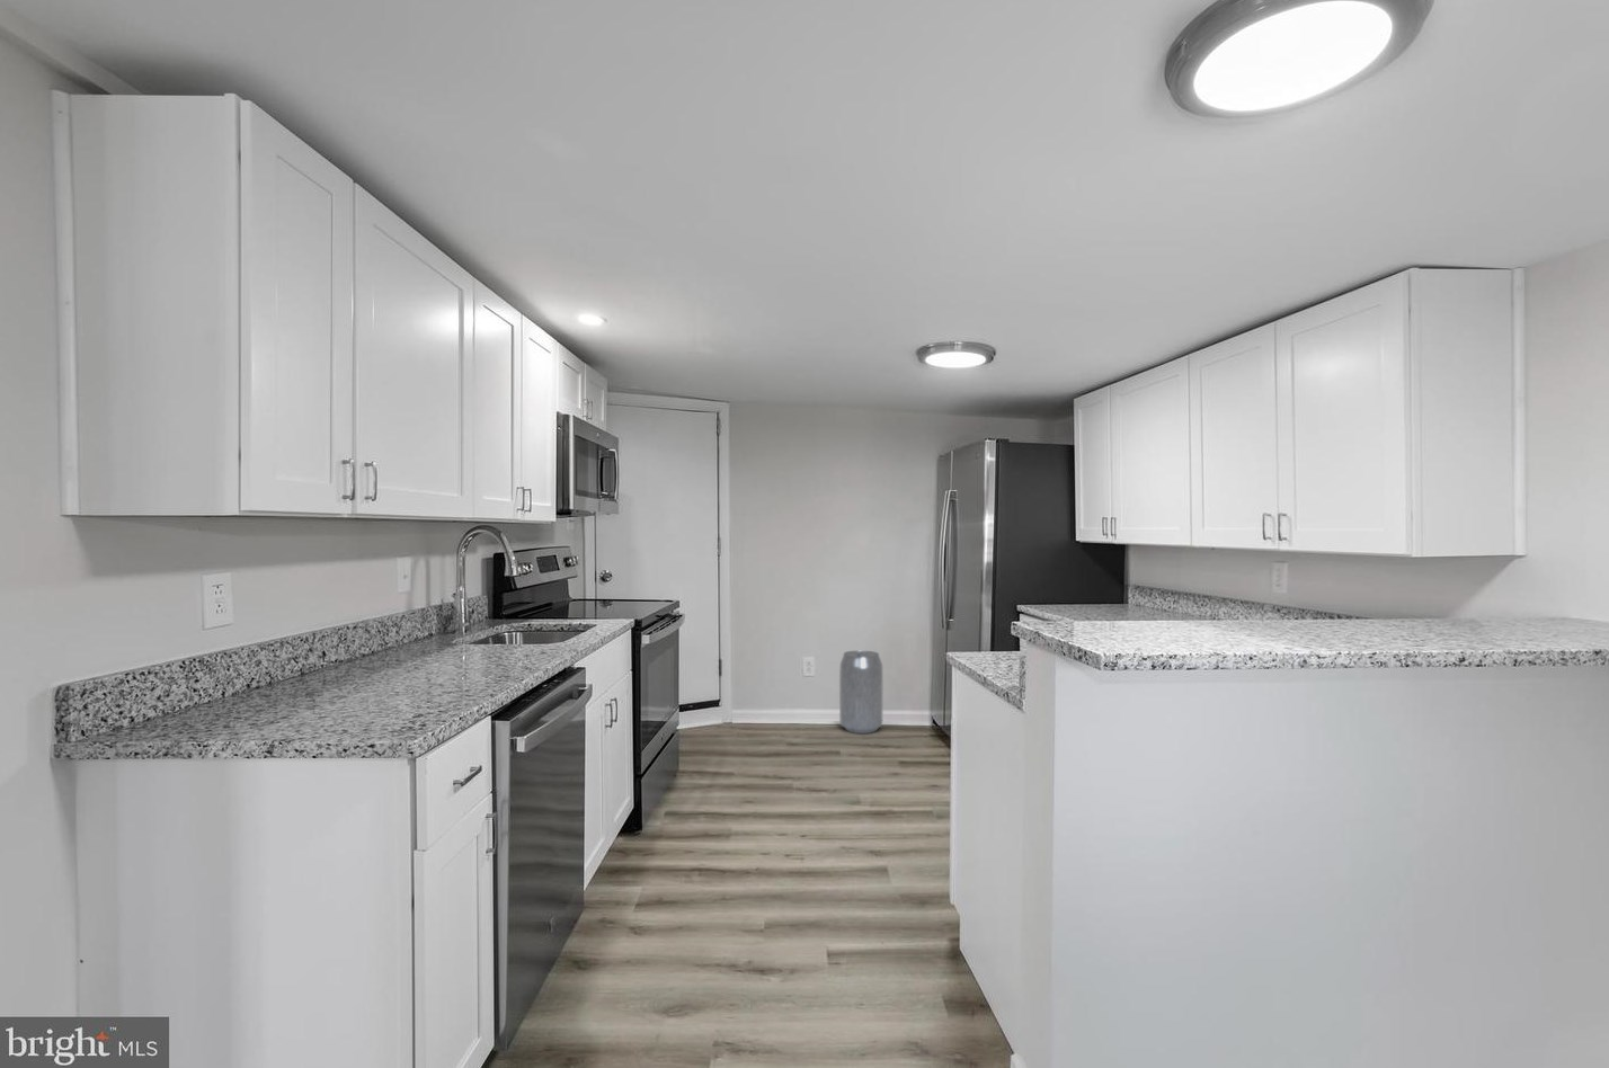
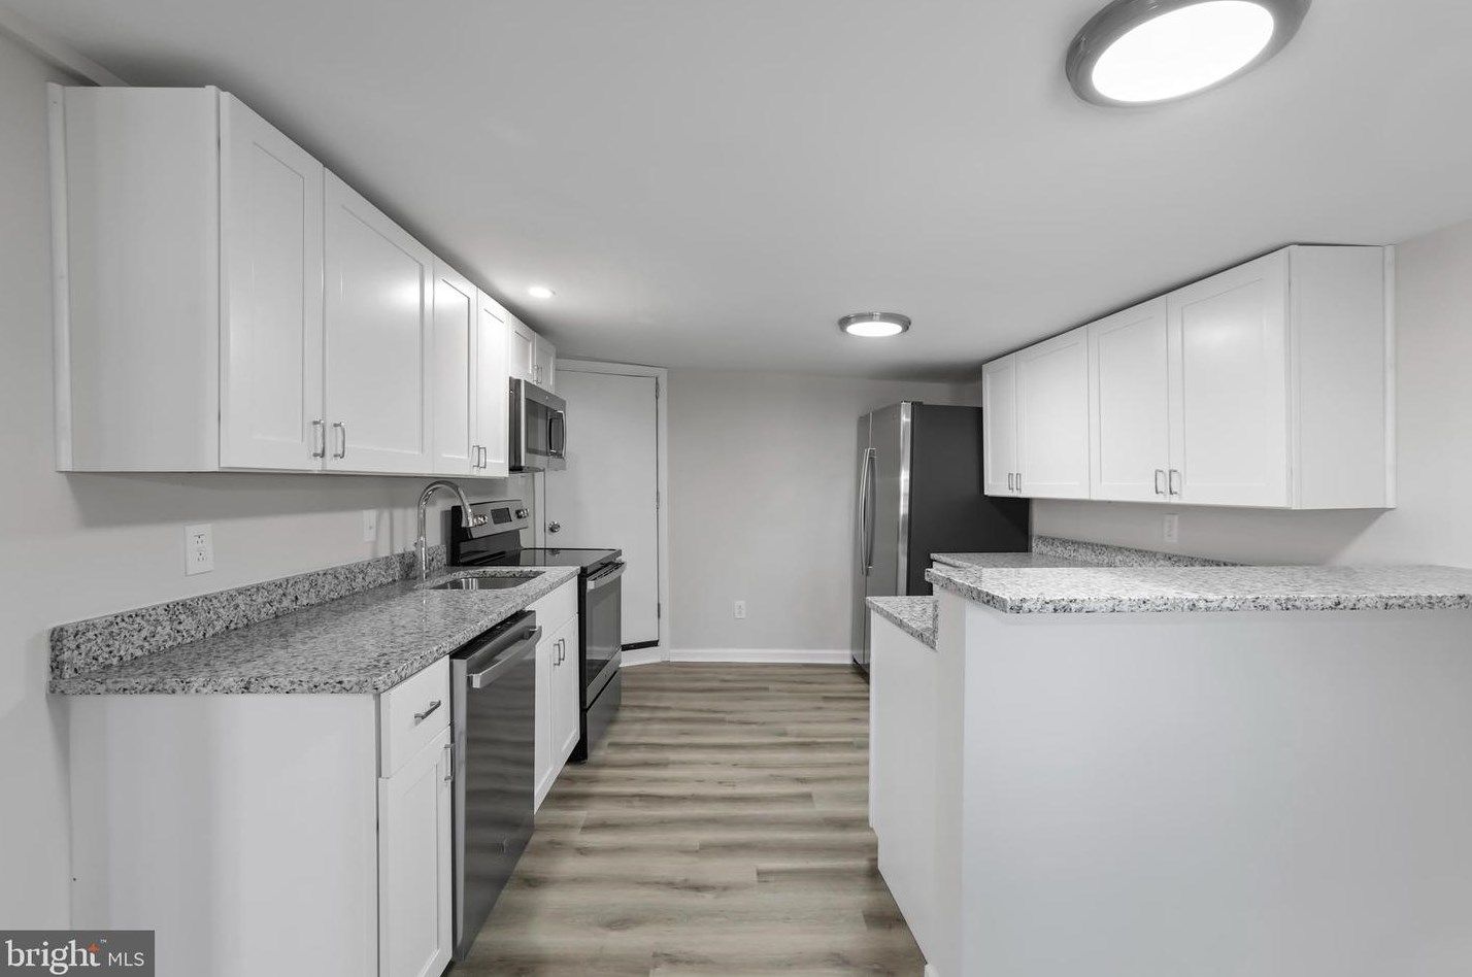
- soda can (861, 690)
